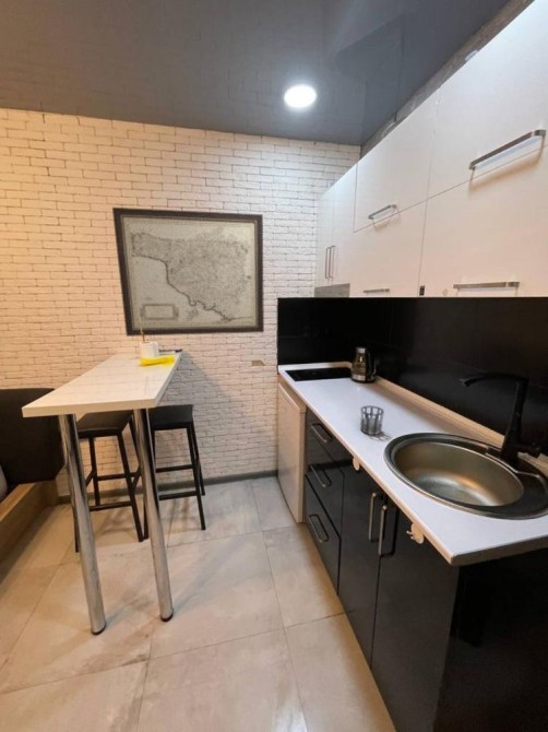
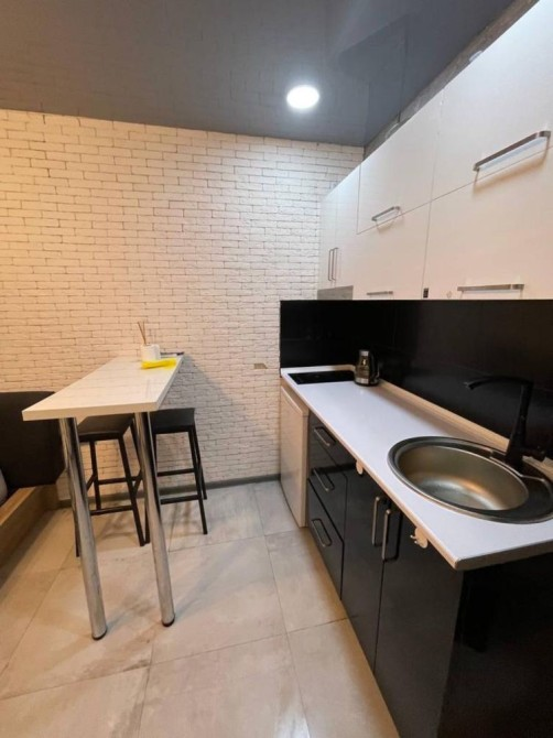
- wall art (194, 275)
- cup (371, 420)
